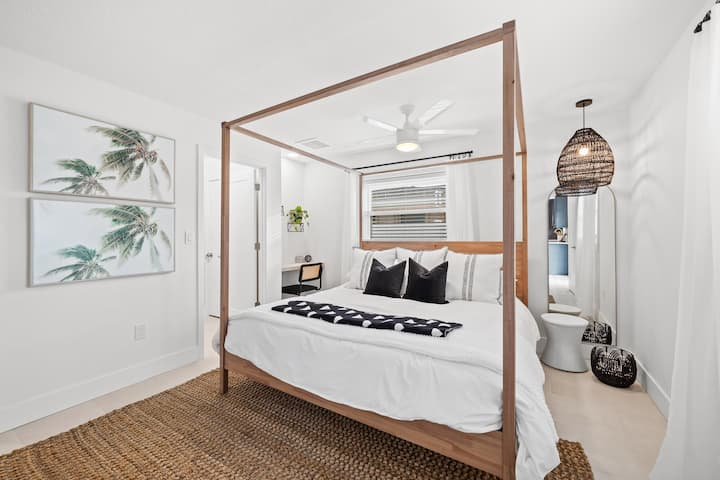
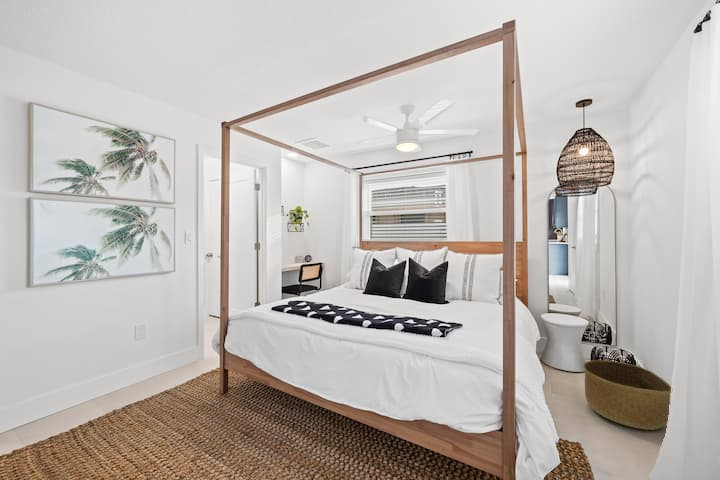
+ basket (623, 393)
